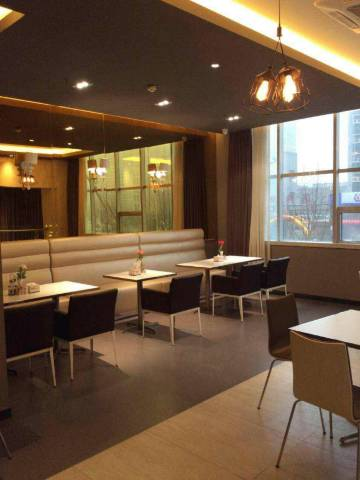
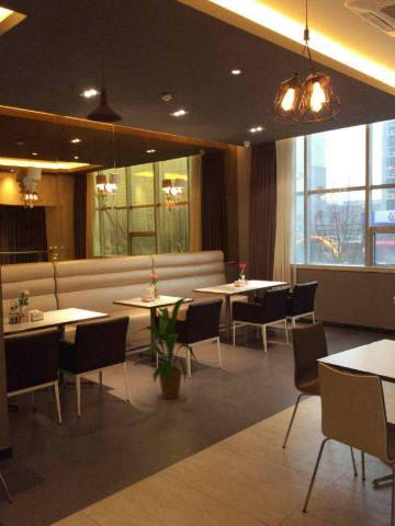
+ pendant light (103, 88)
+ house plant (160, 350)
